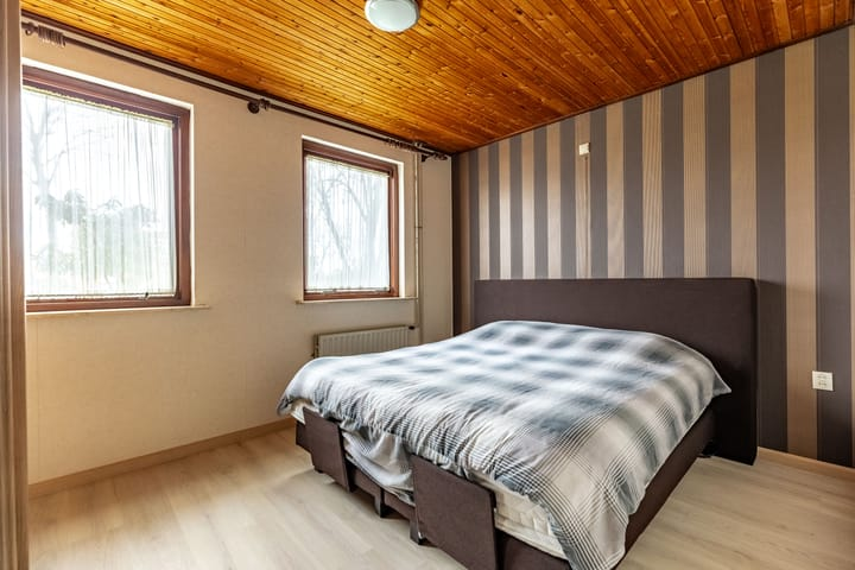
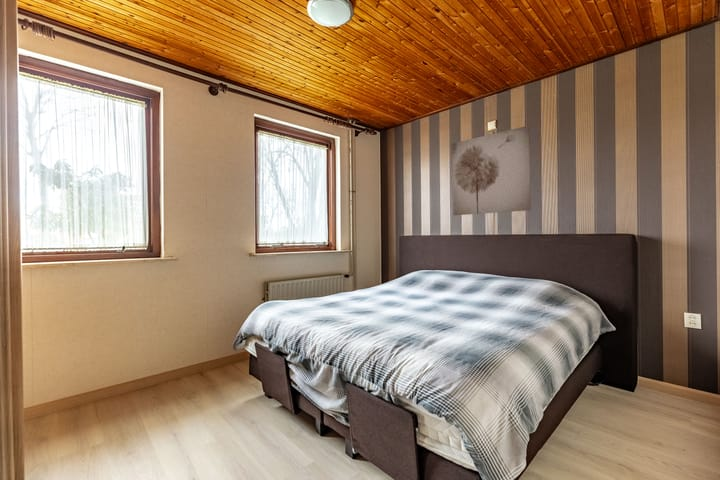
+ wall art (488, 174)
